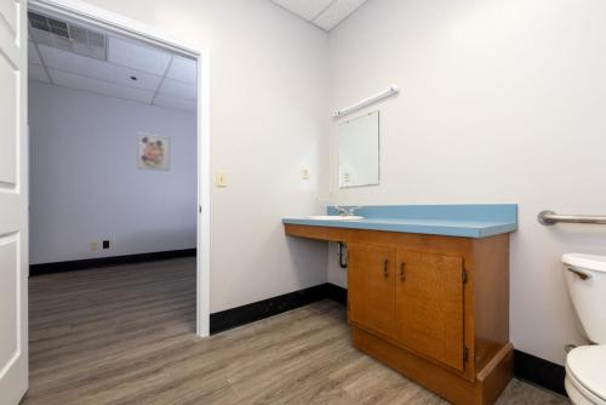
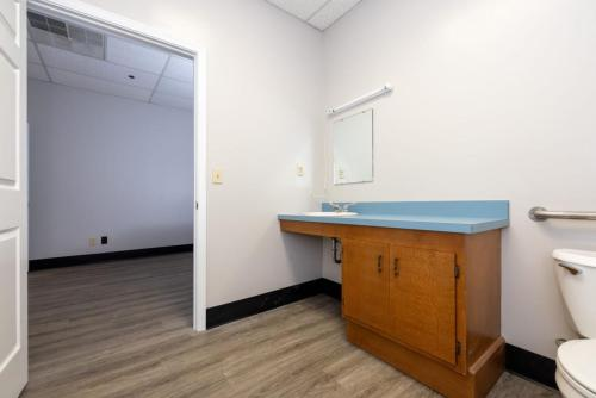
- wall art (154, 153)
